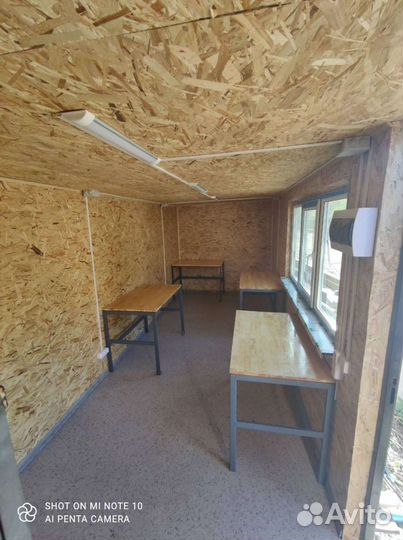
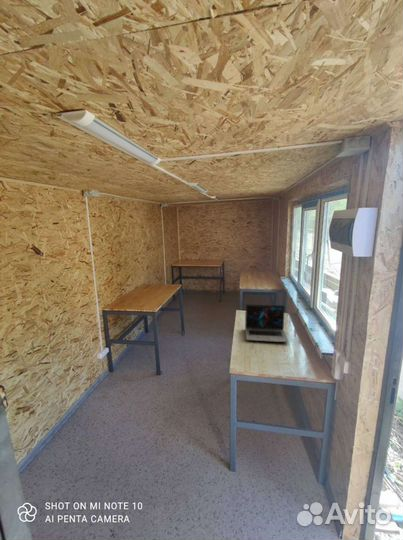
+ laptop (265, 322)
